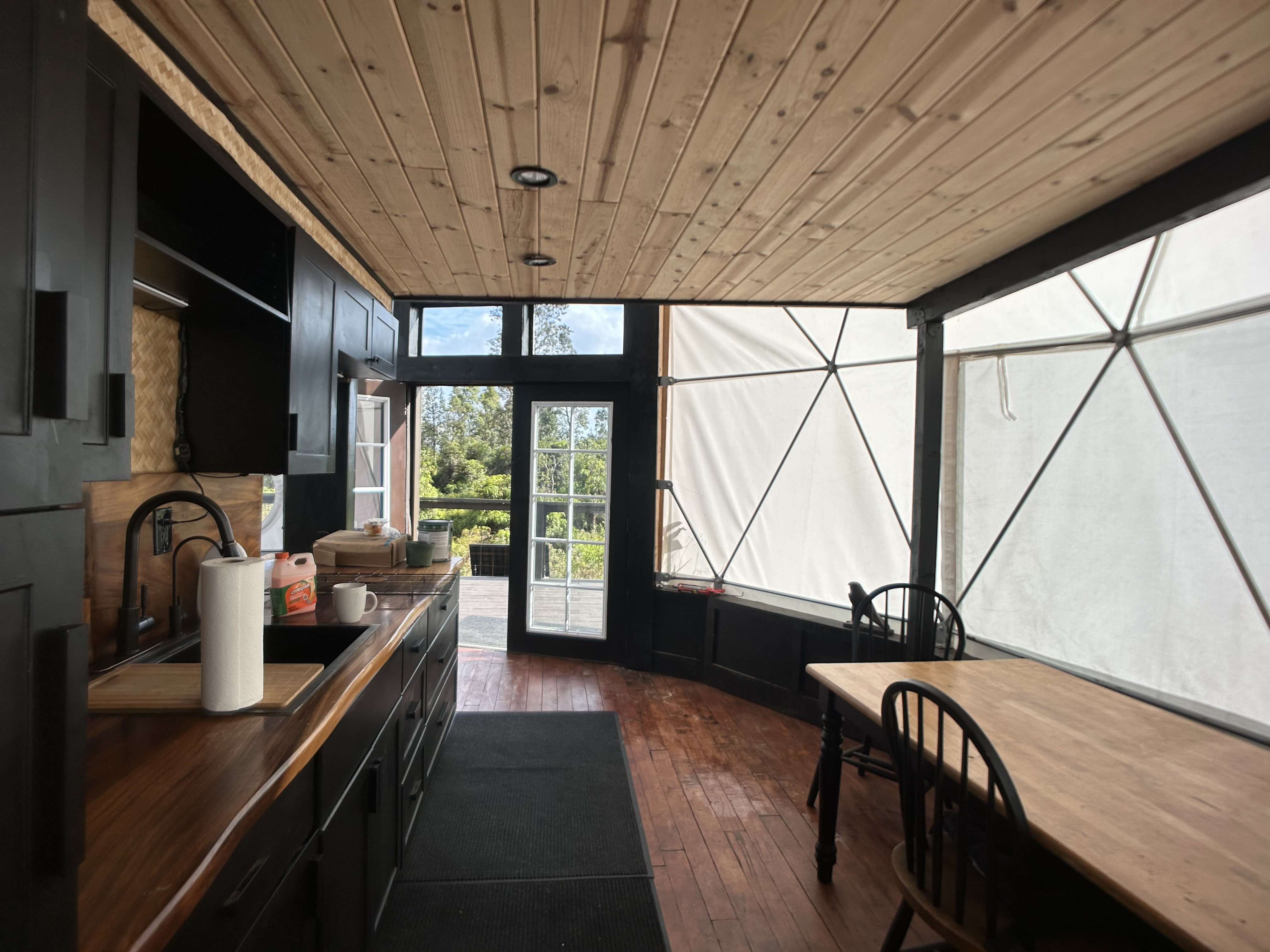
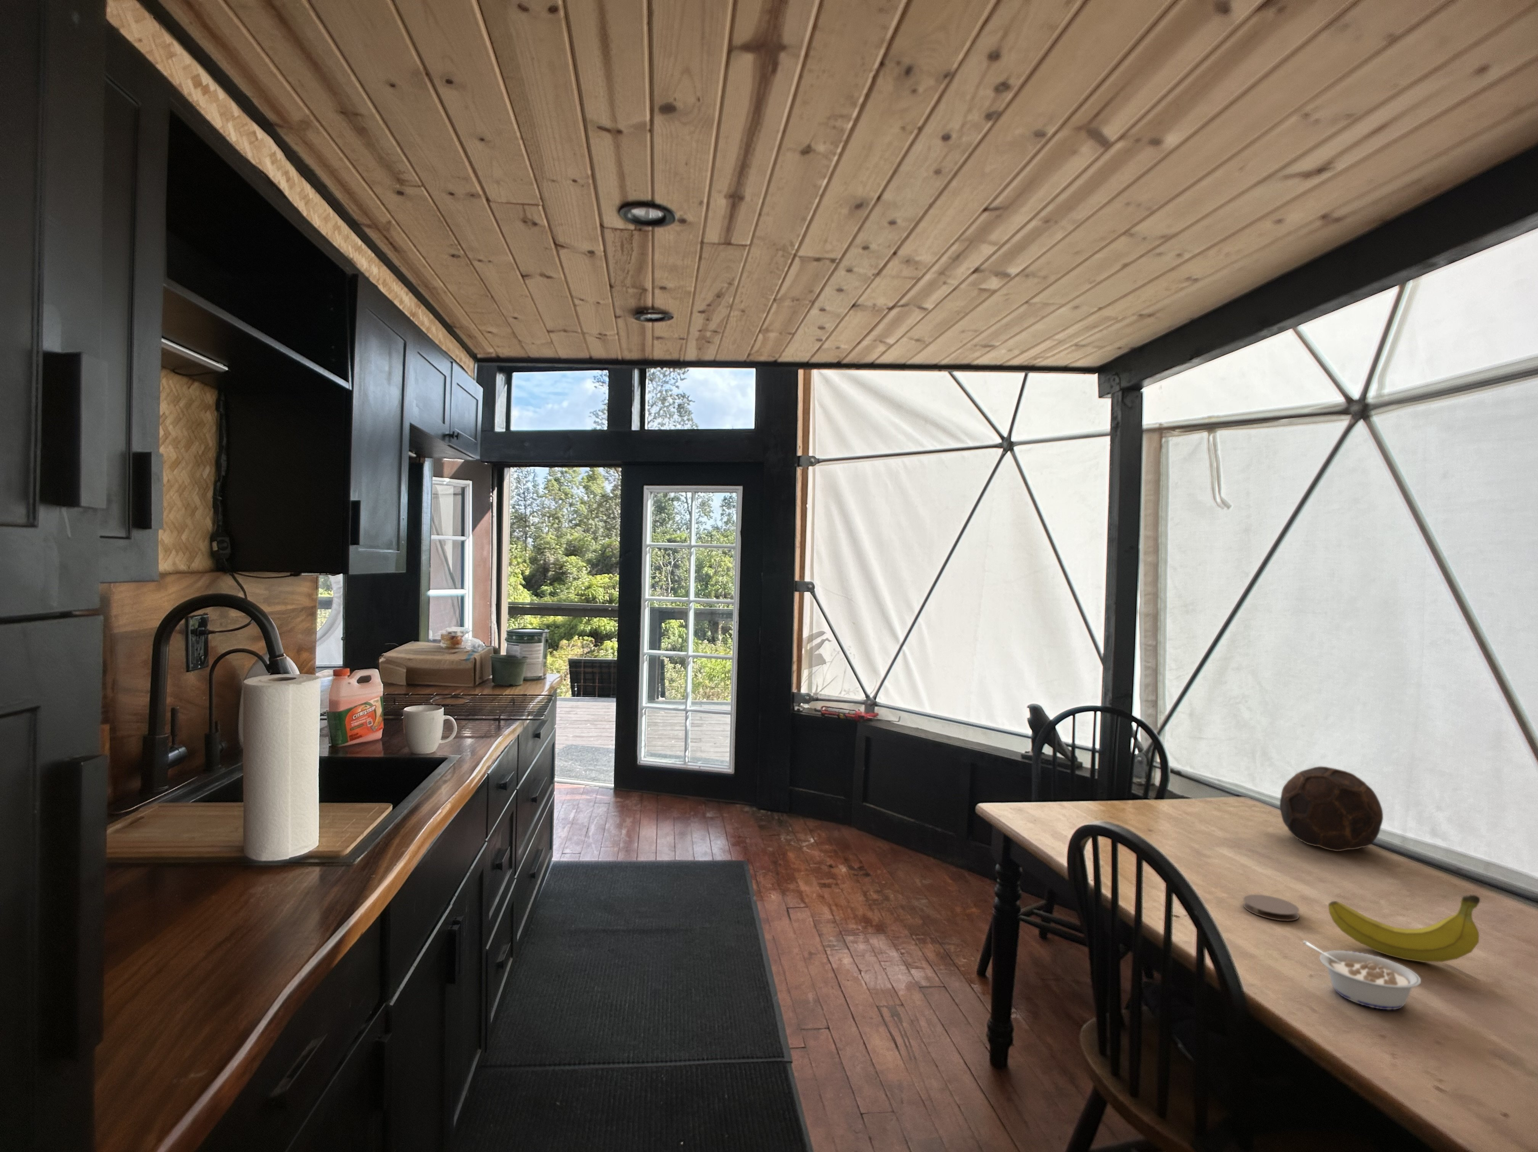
+ legume (1365, 979)
+ coaster (1270, 908)
+ fruit (1399, 928)
+ soccer ball (1330, 806)
